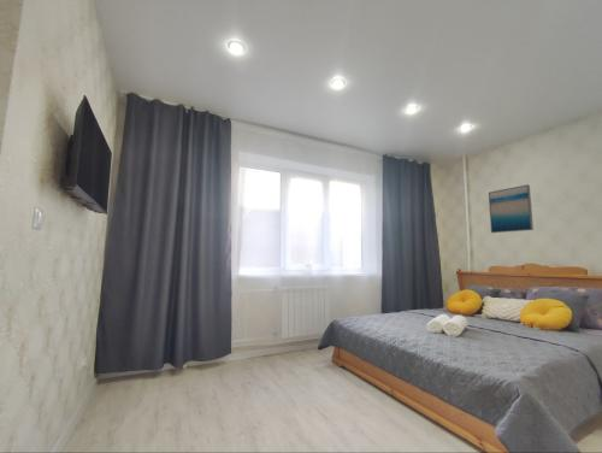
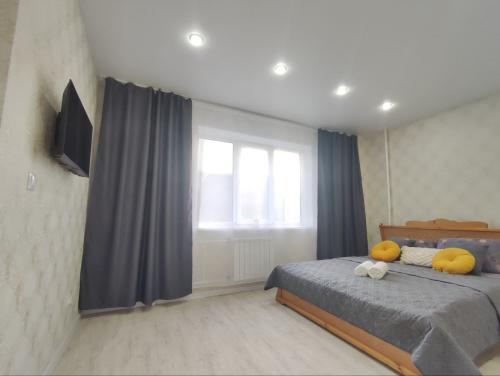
- wall art (509, 210)
